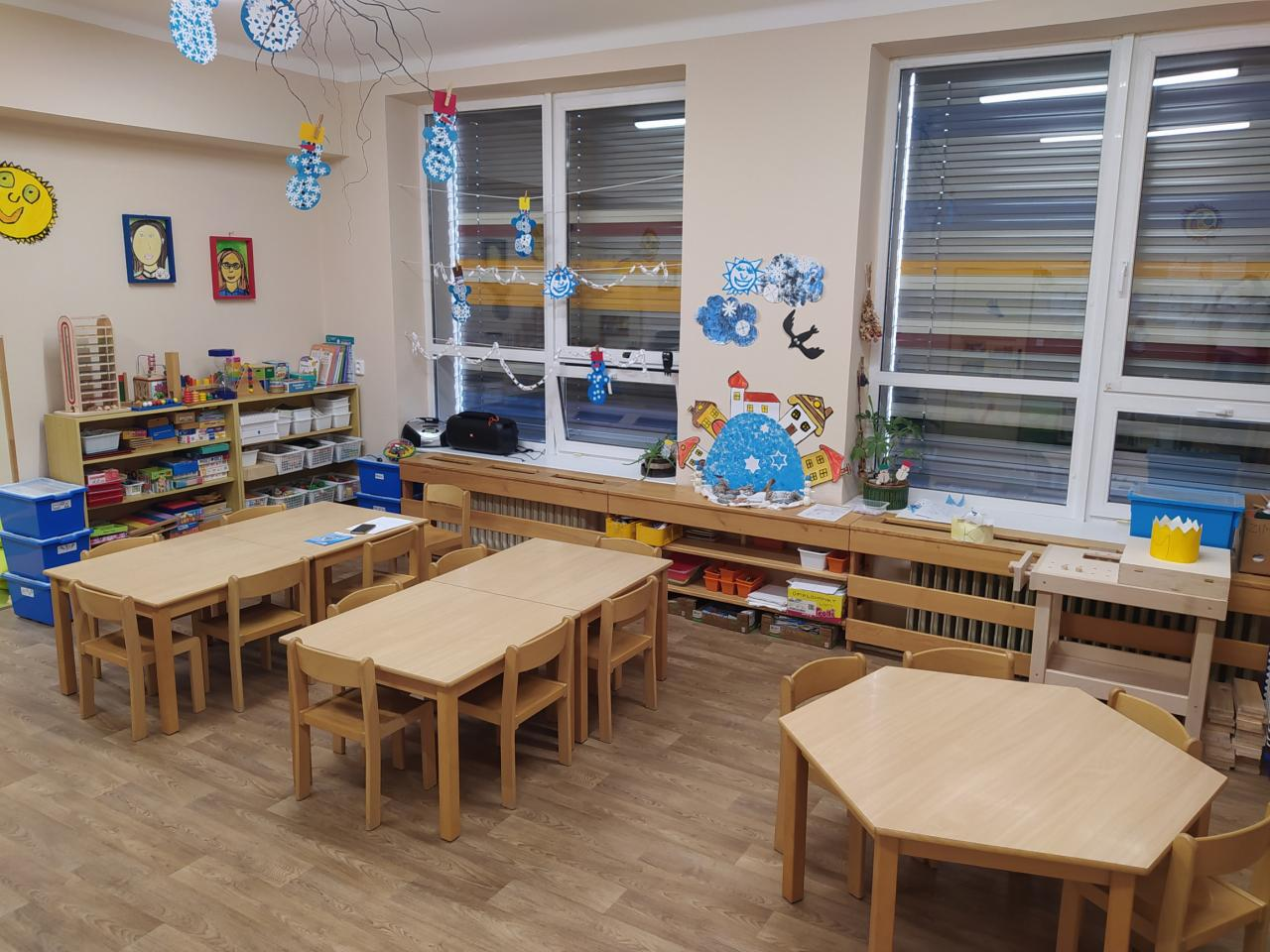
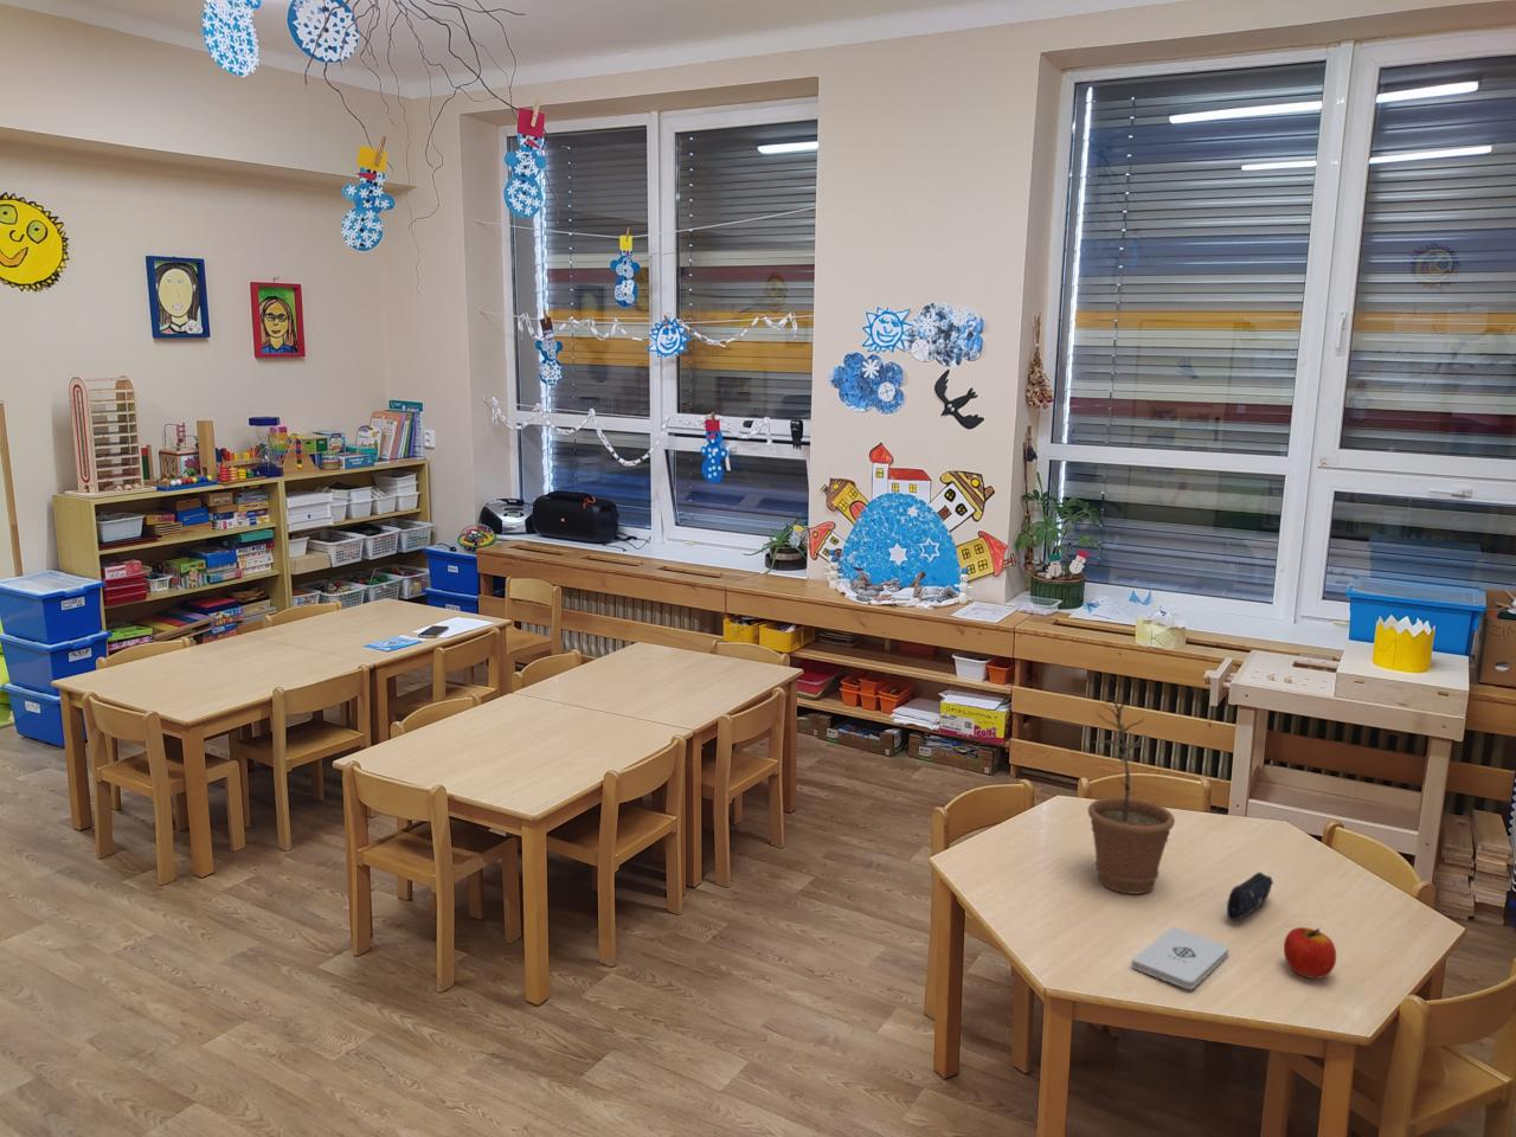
+ apple (1308, 949)
+ notepad (1181, 955)
+ pencil case (1249, 896)
+ plant pot (1128, 786)
